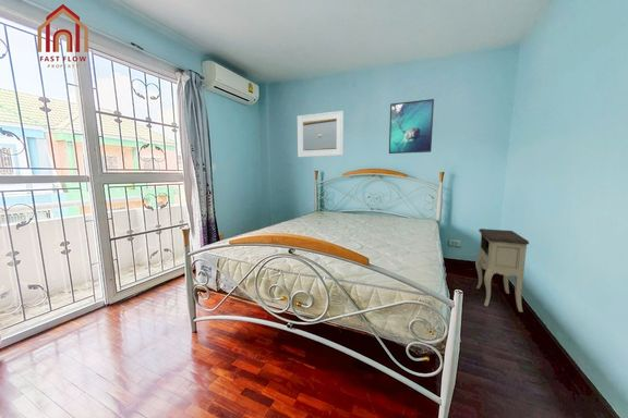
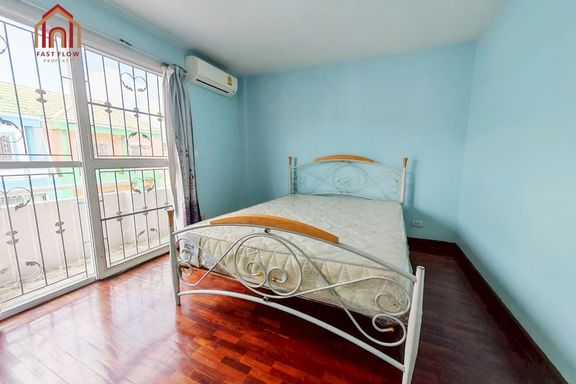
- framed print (410, 127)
- nightstand (498, 267)
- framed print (319, 135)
